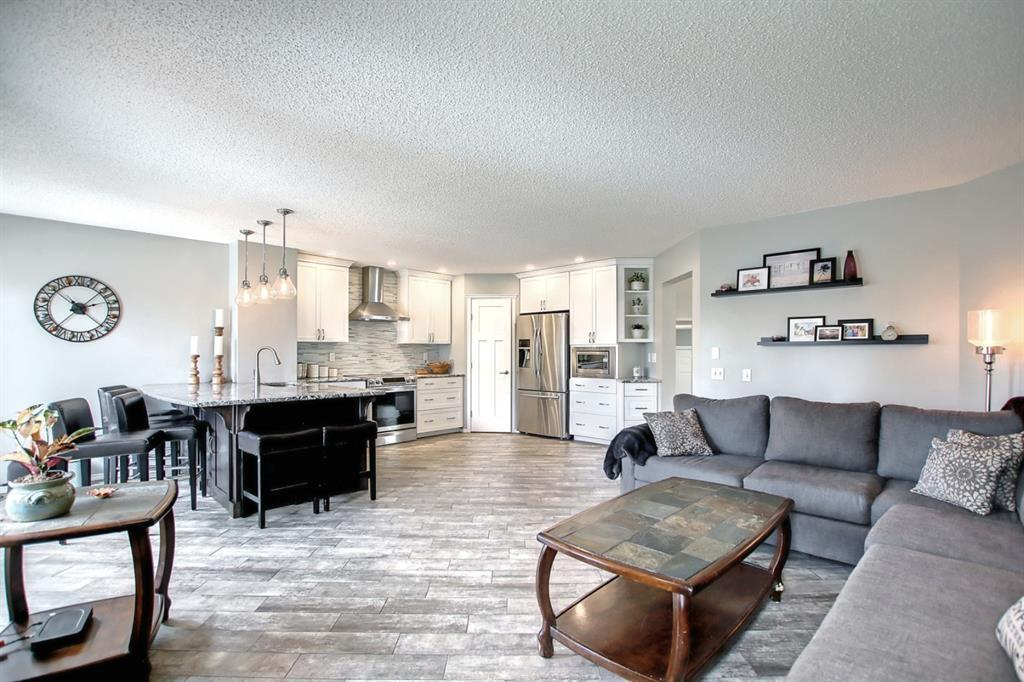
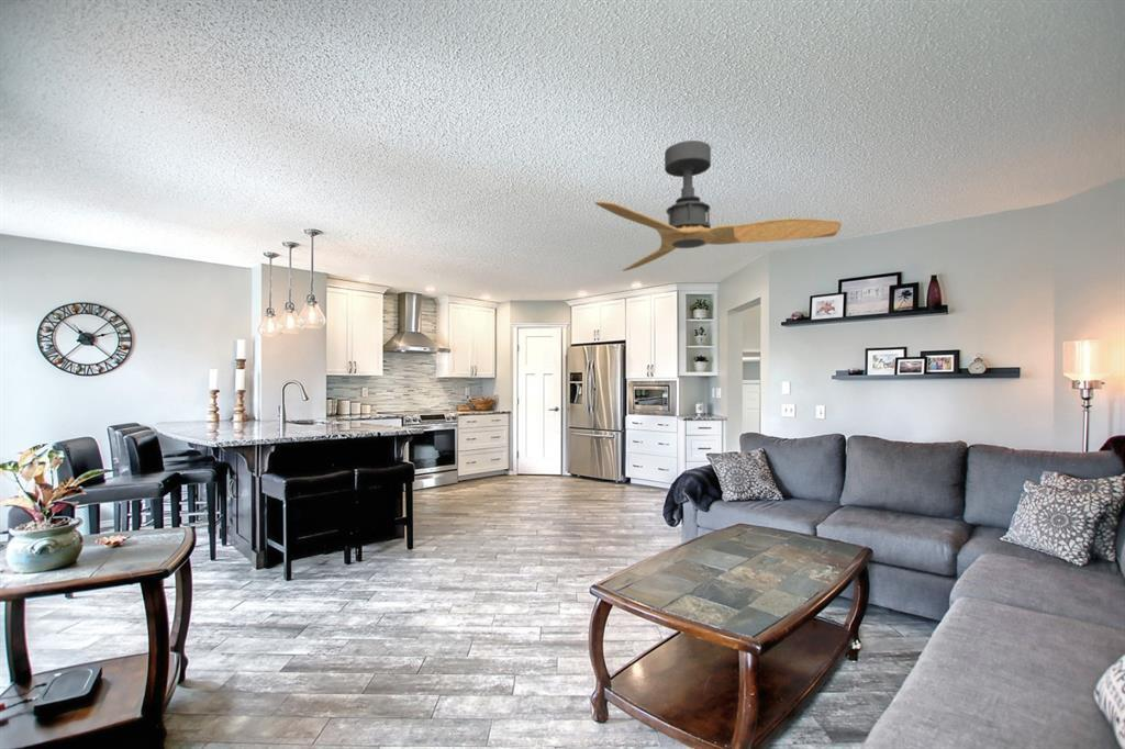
+ ceiling fan (708, 204)
